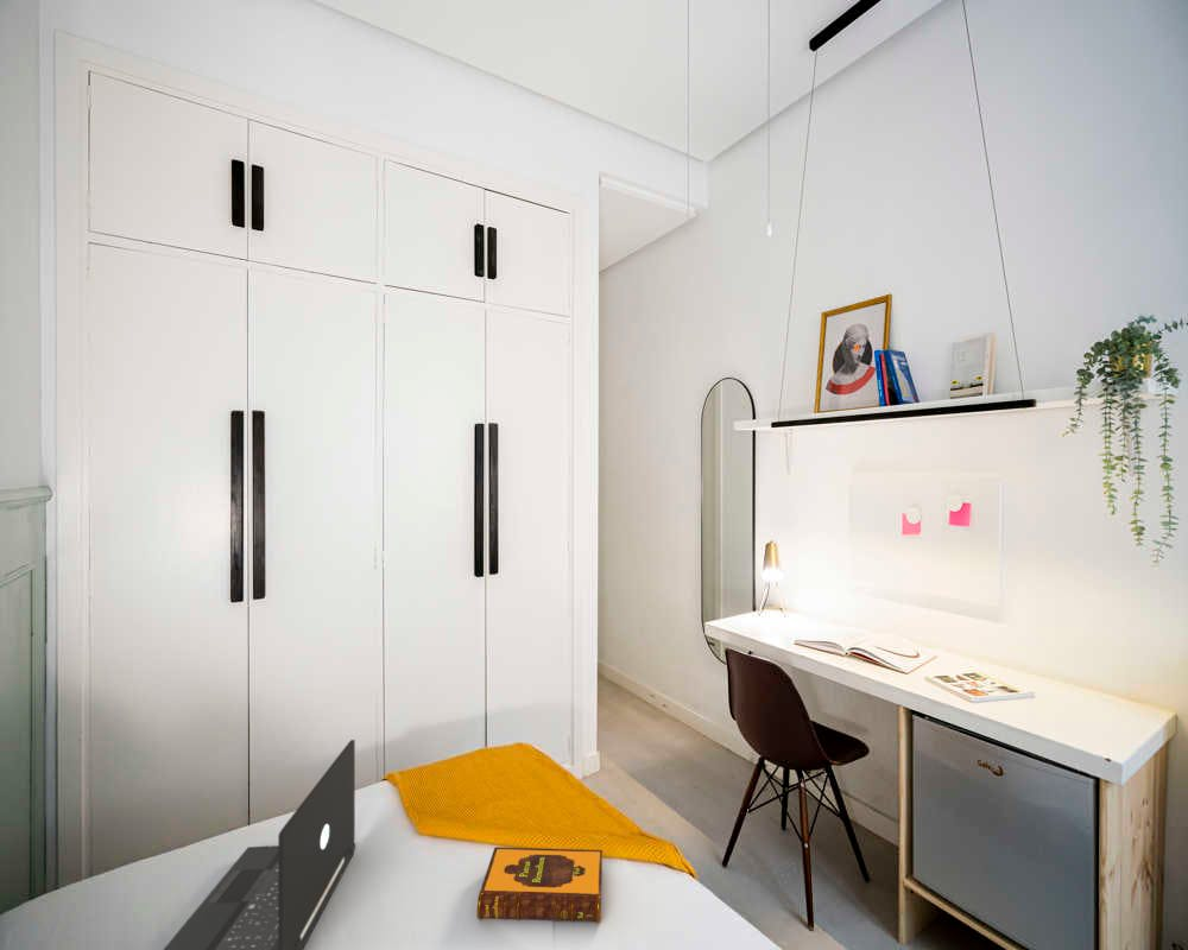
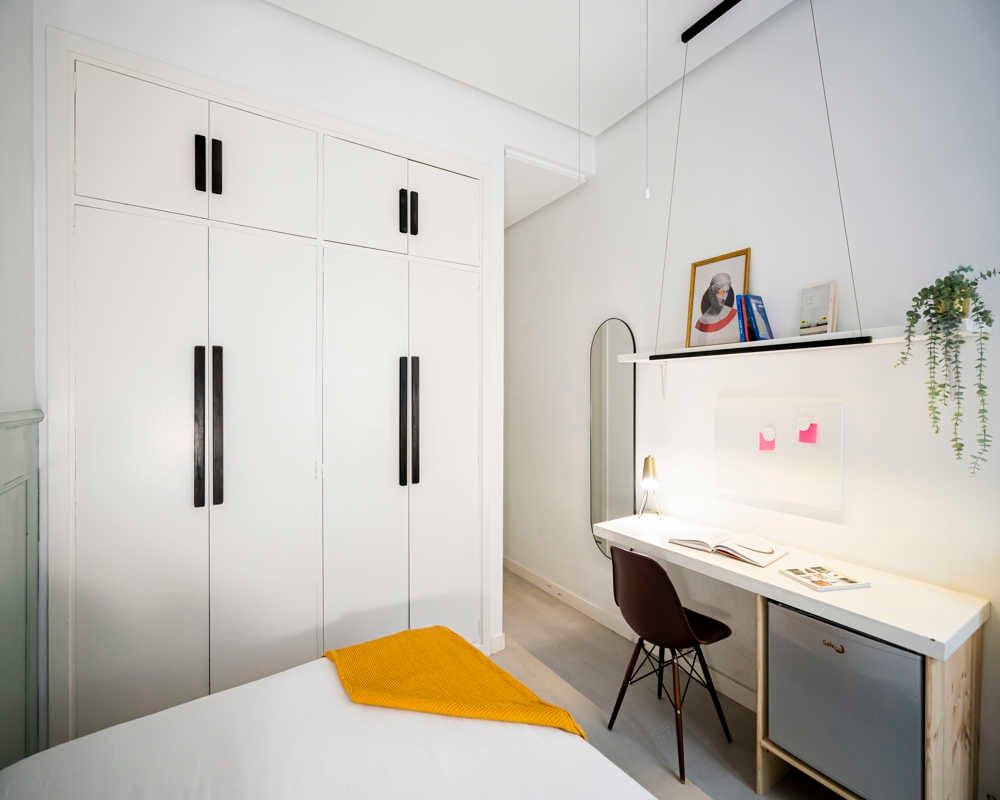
- laptop (263, 847)
- hardback book (543, 884)
